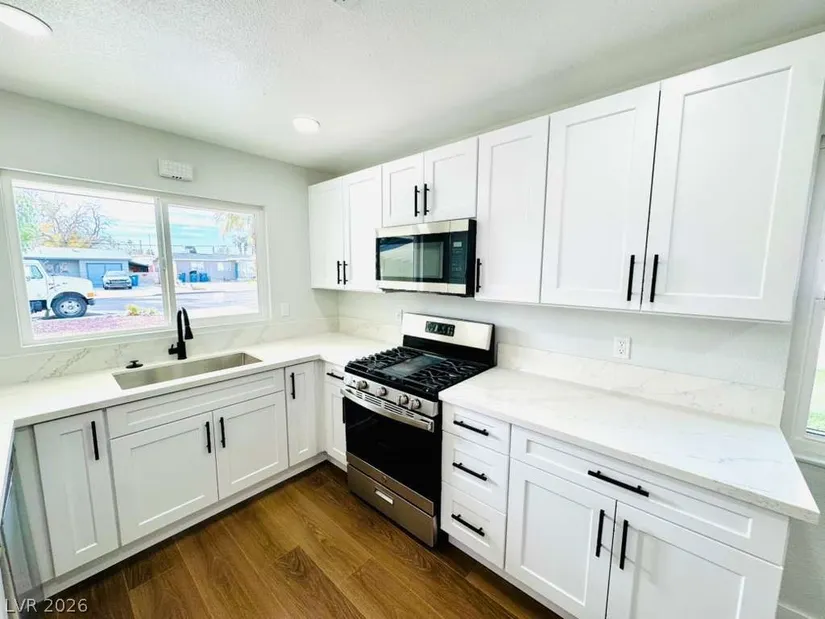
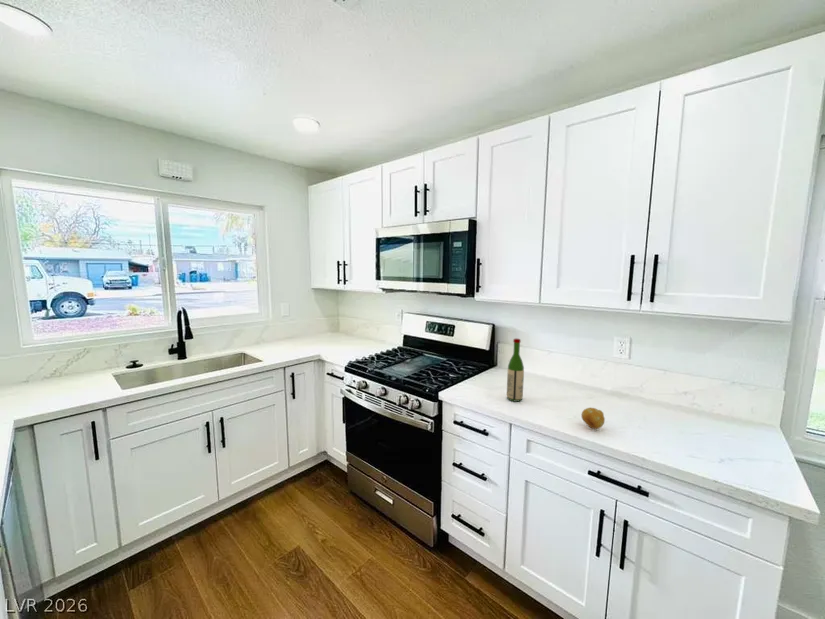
+ wine bottle (515, 369)
+ fruit (593, 418)
